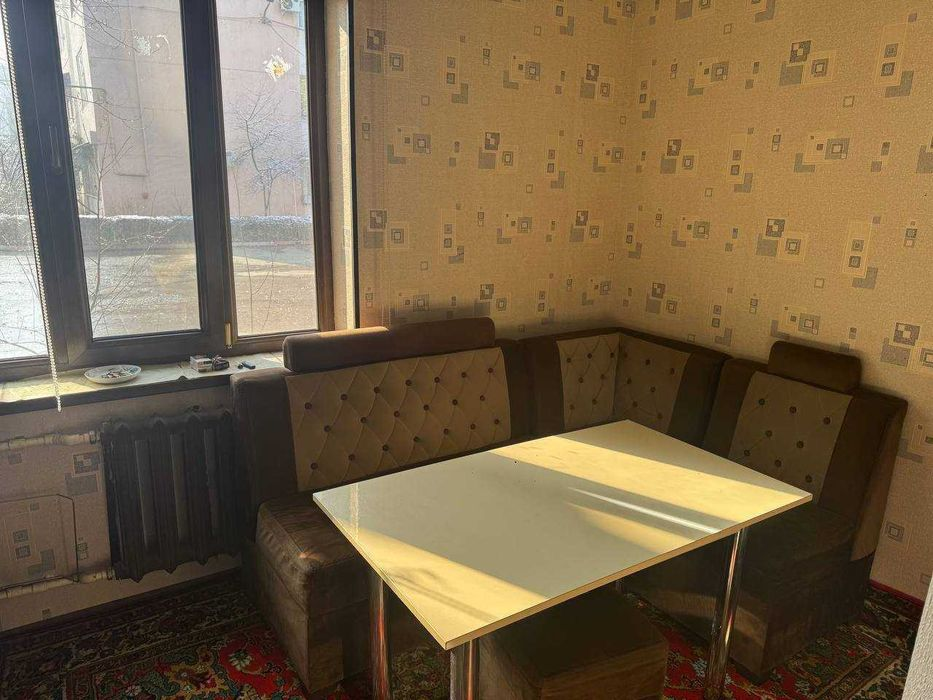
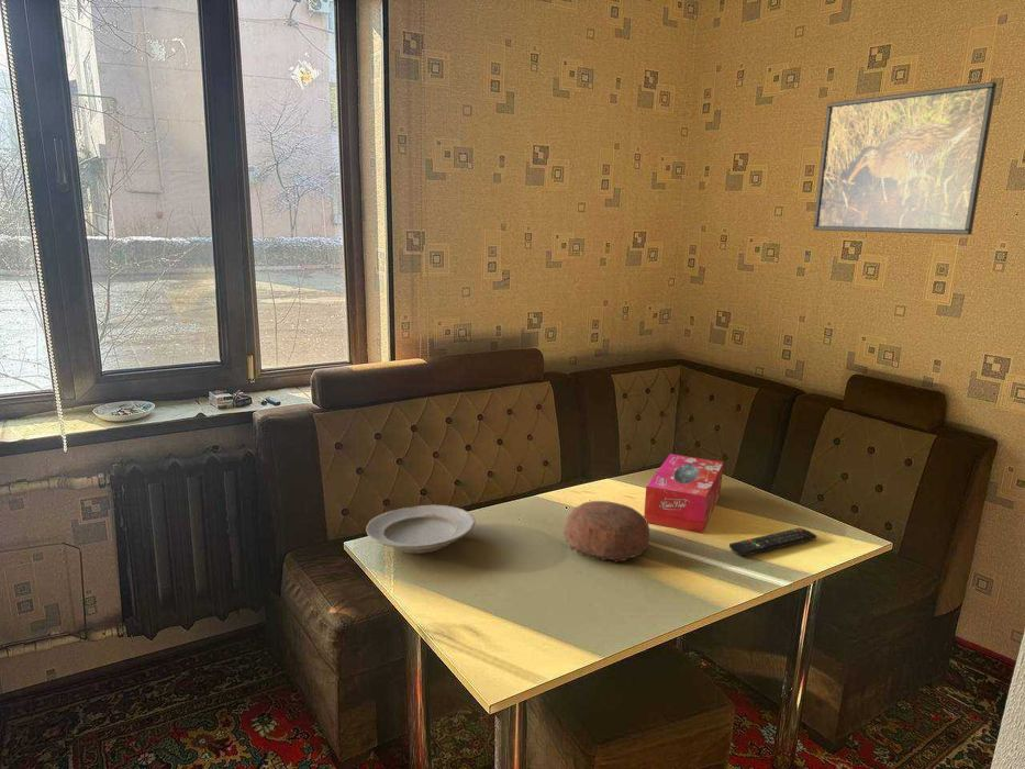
+ decorative bowl (606, 526)
+ tissue box (684, 490)
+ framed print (894, 164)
+ remote control (773, 542)
+ plate (421, 532)
